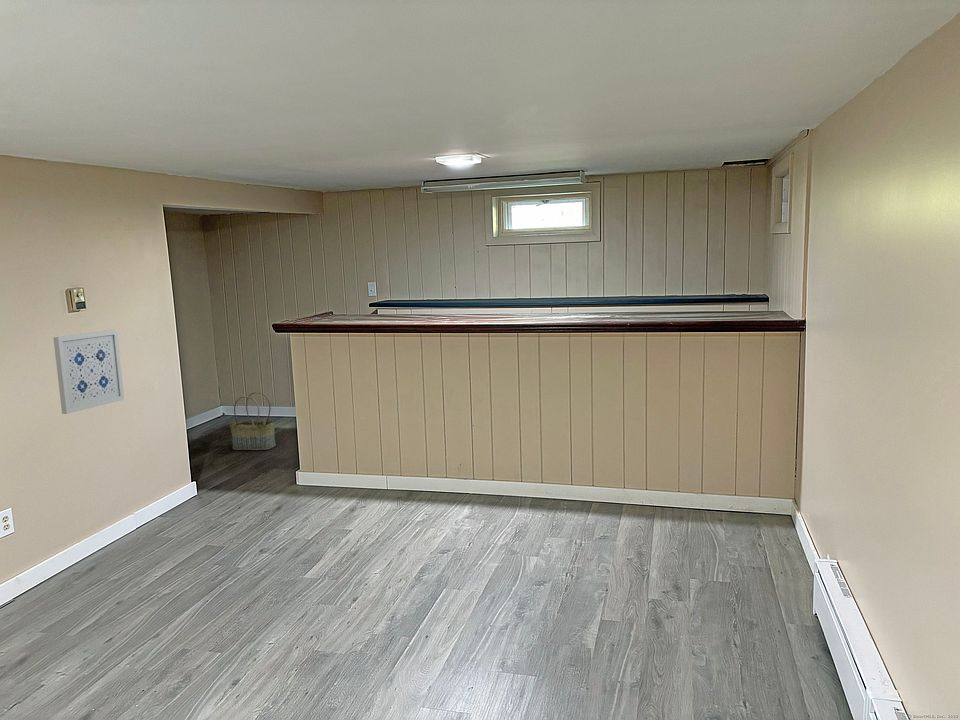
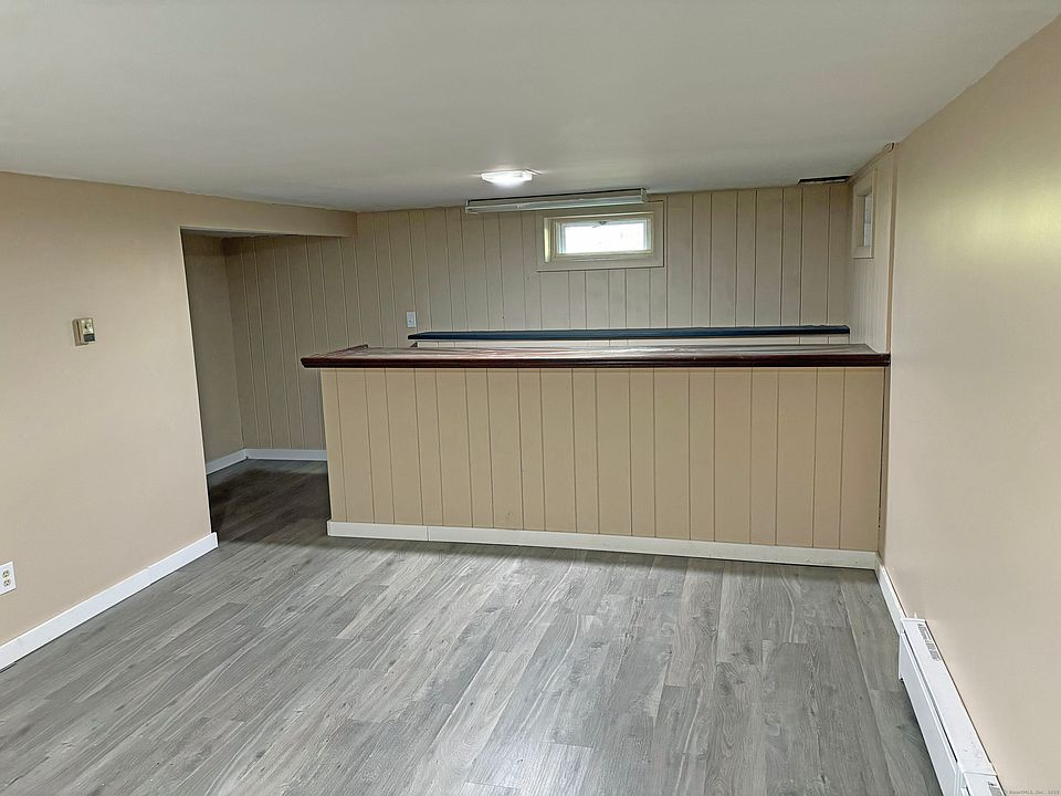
- wall art (90, 370)
- basket (252, 420)
